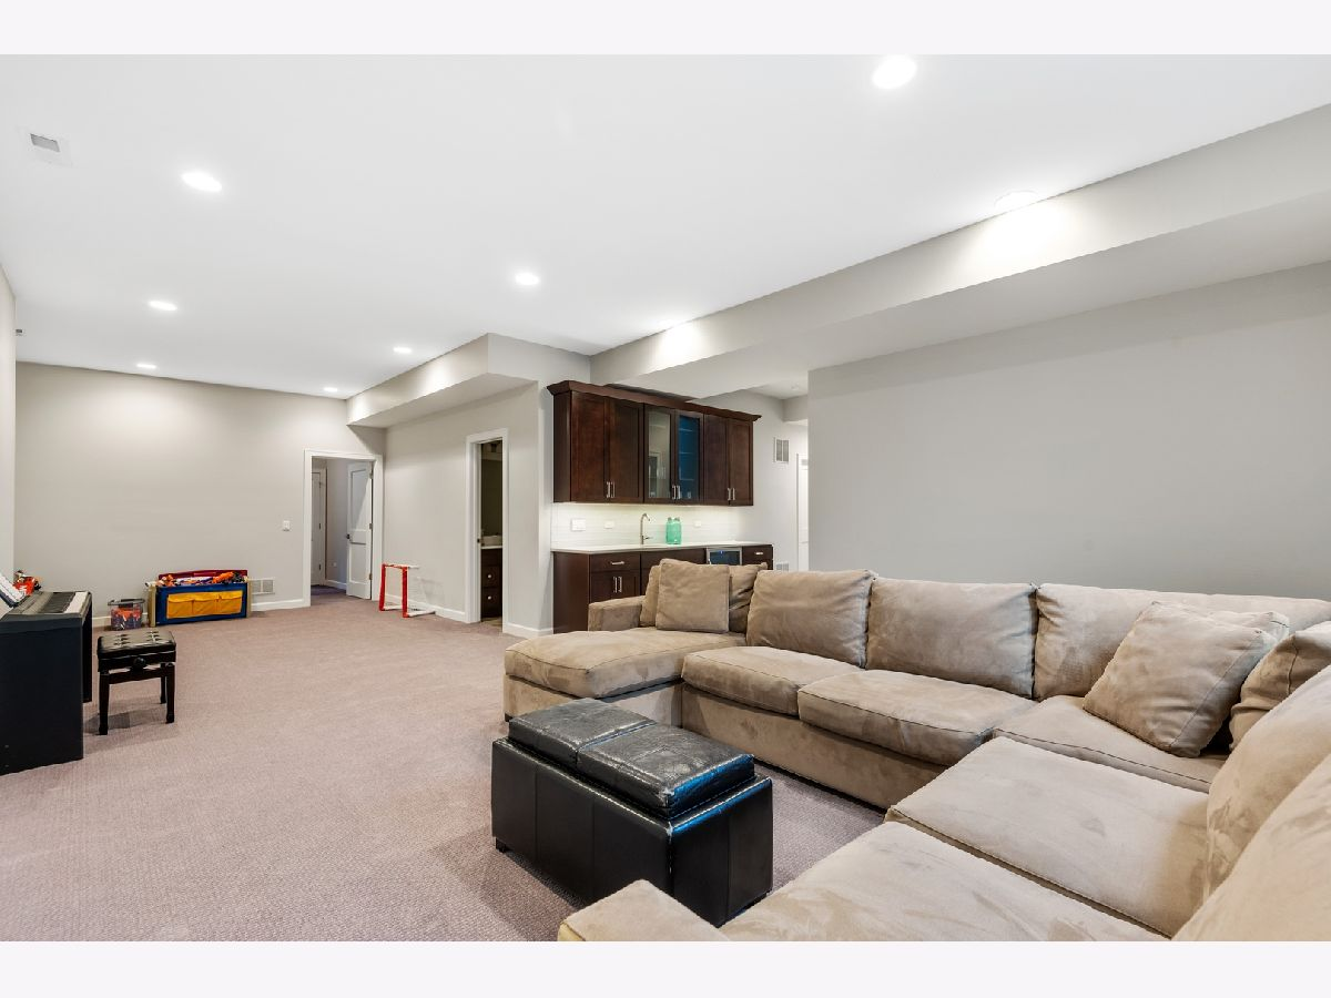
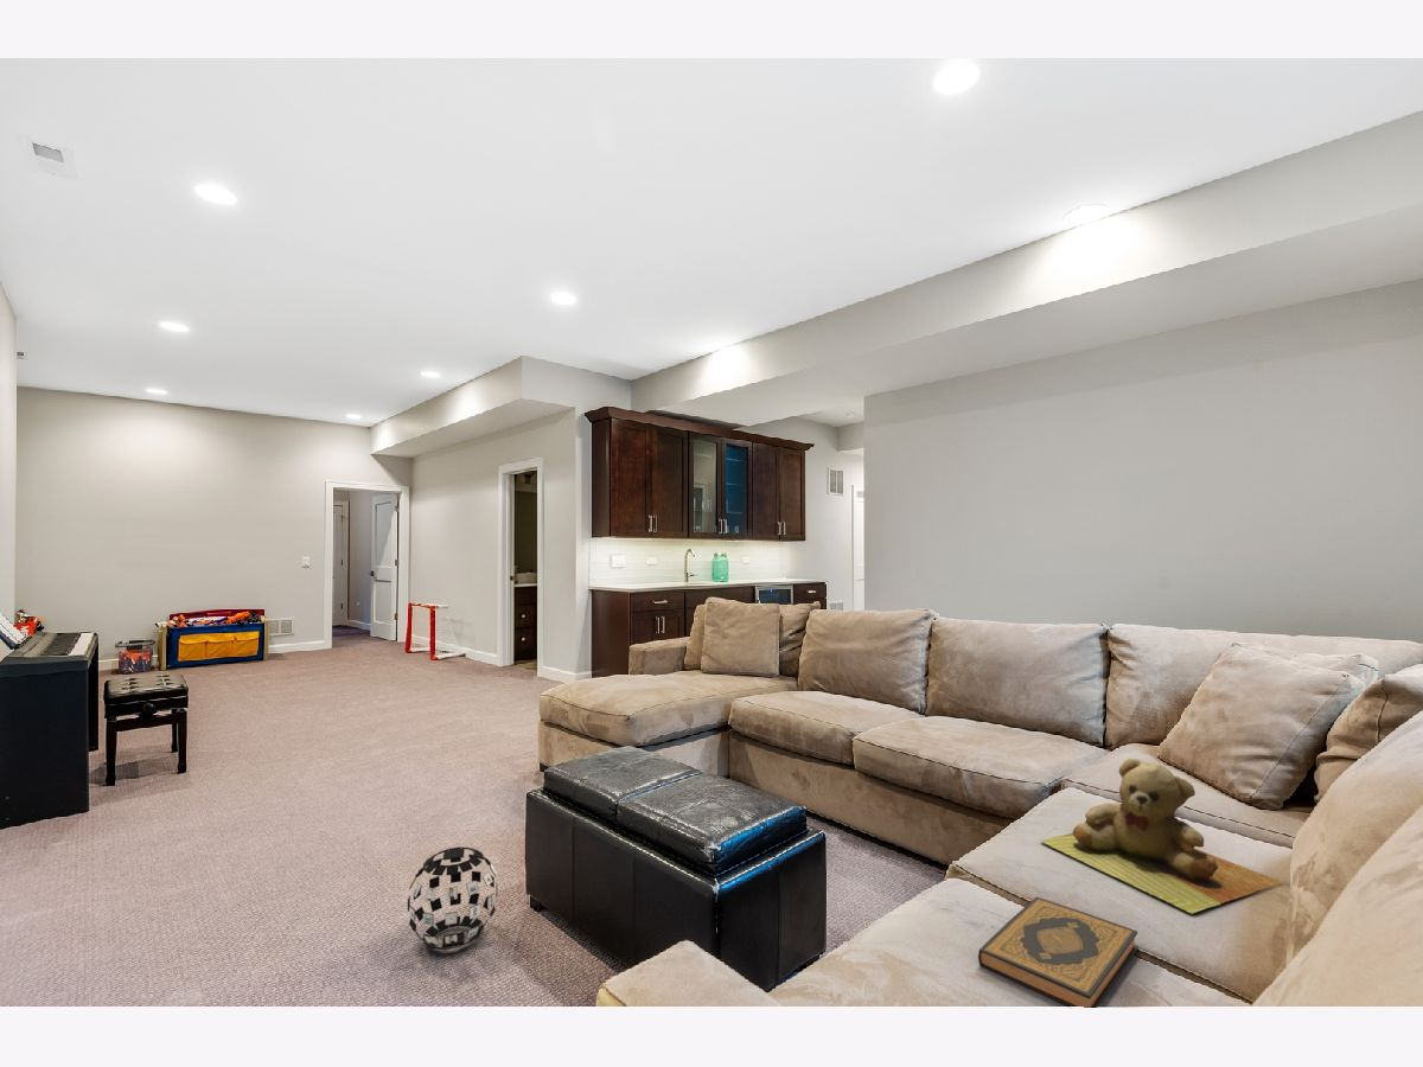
+ hardback book (1059, 947)
+ teddy bear (1151, 813)
+ decorative ball (453, 896)
